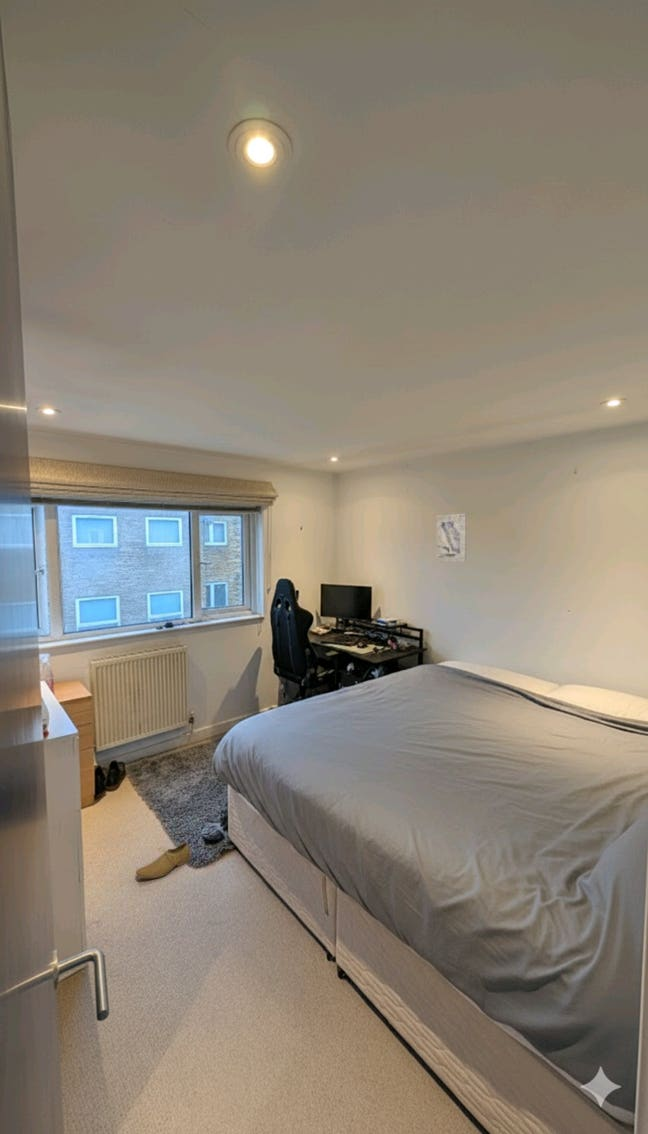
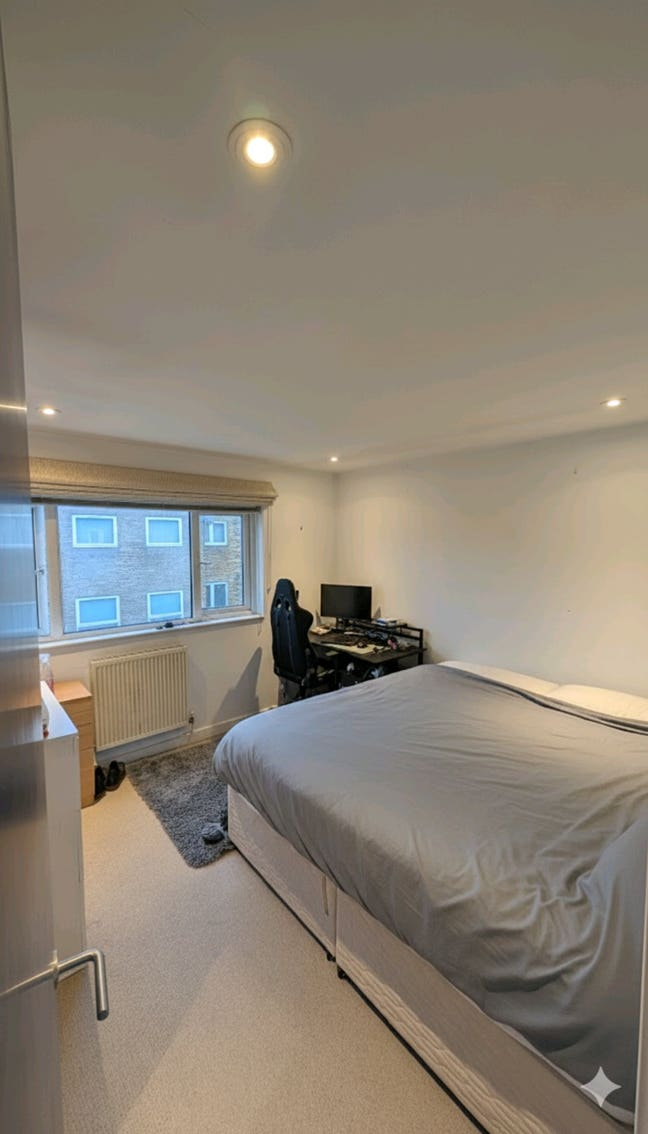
- shoe (164, 859)
- wall art (451, 538)
